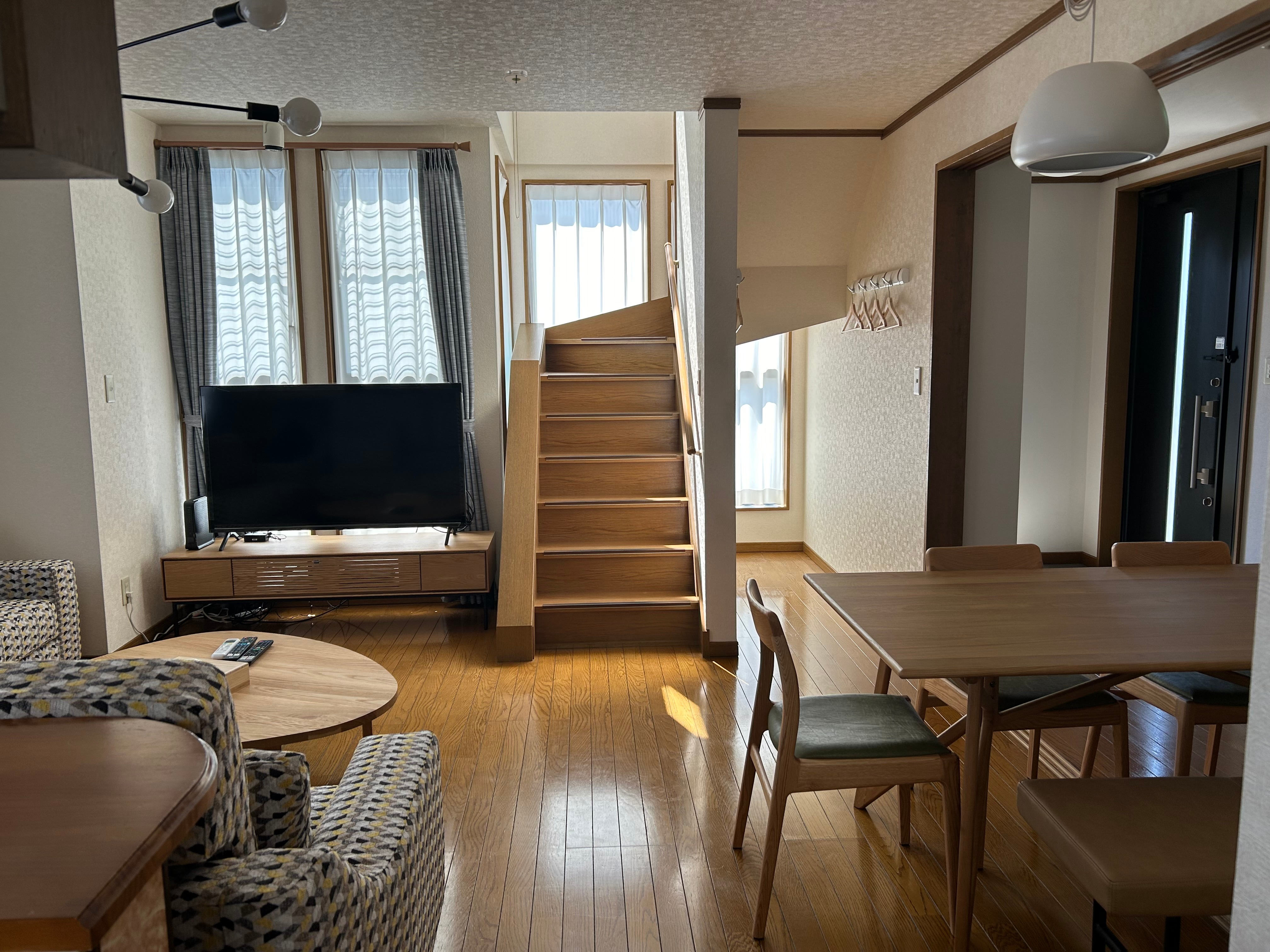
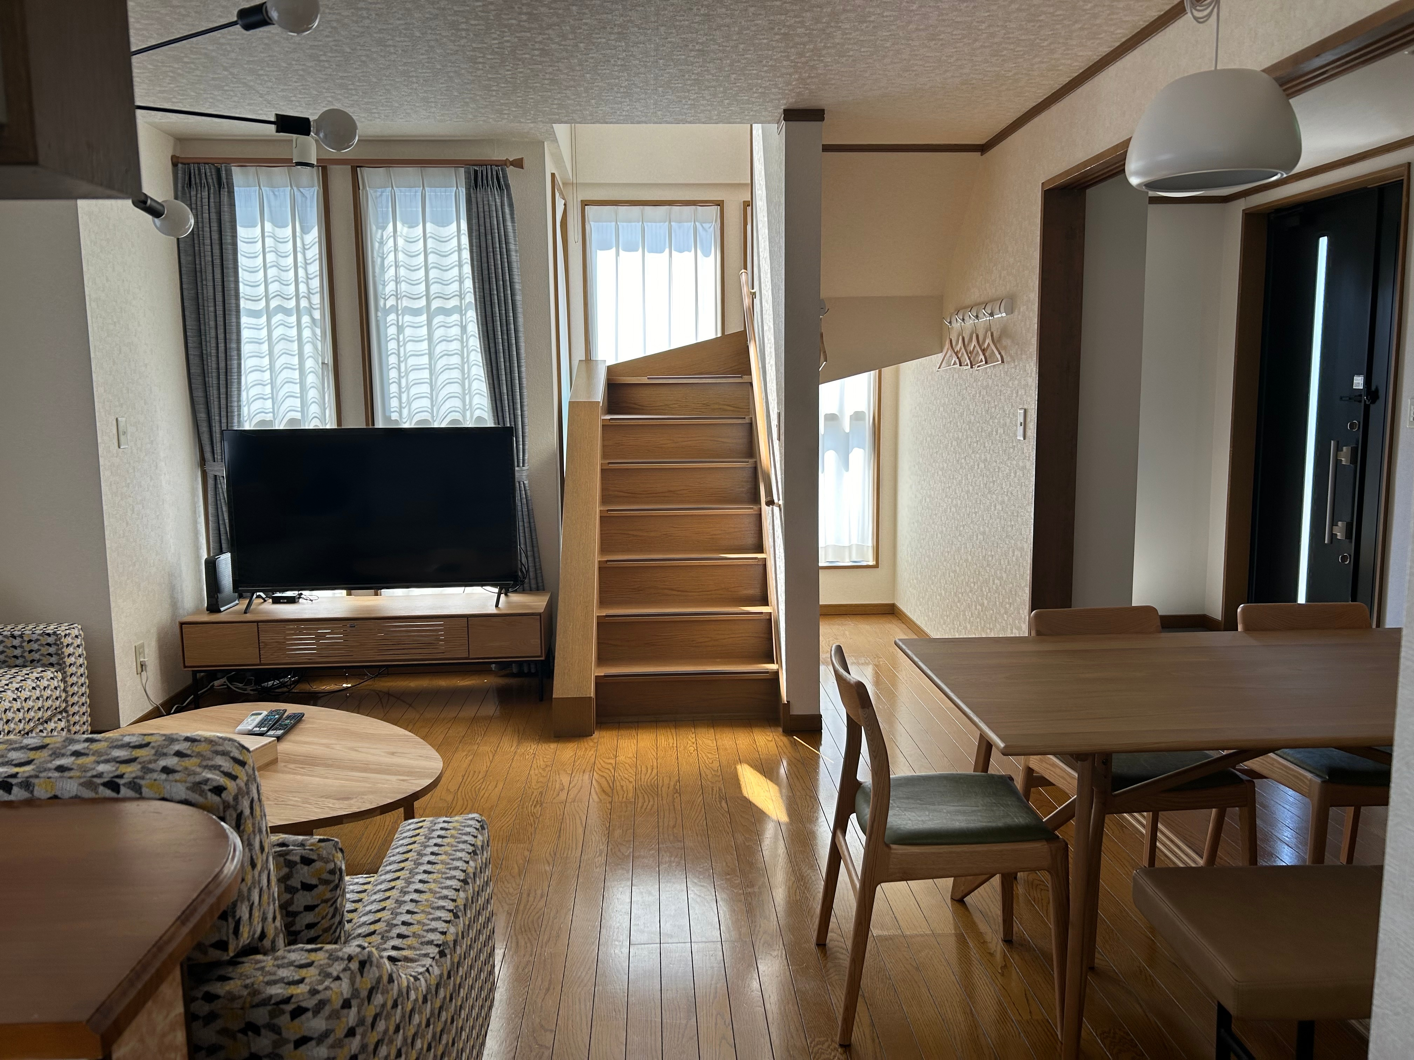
- smoke detector (515, 76)
